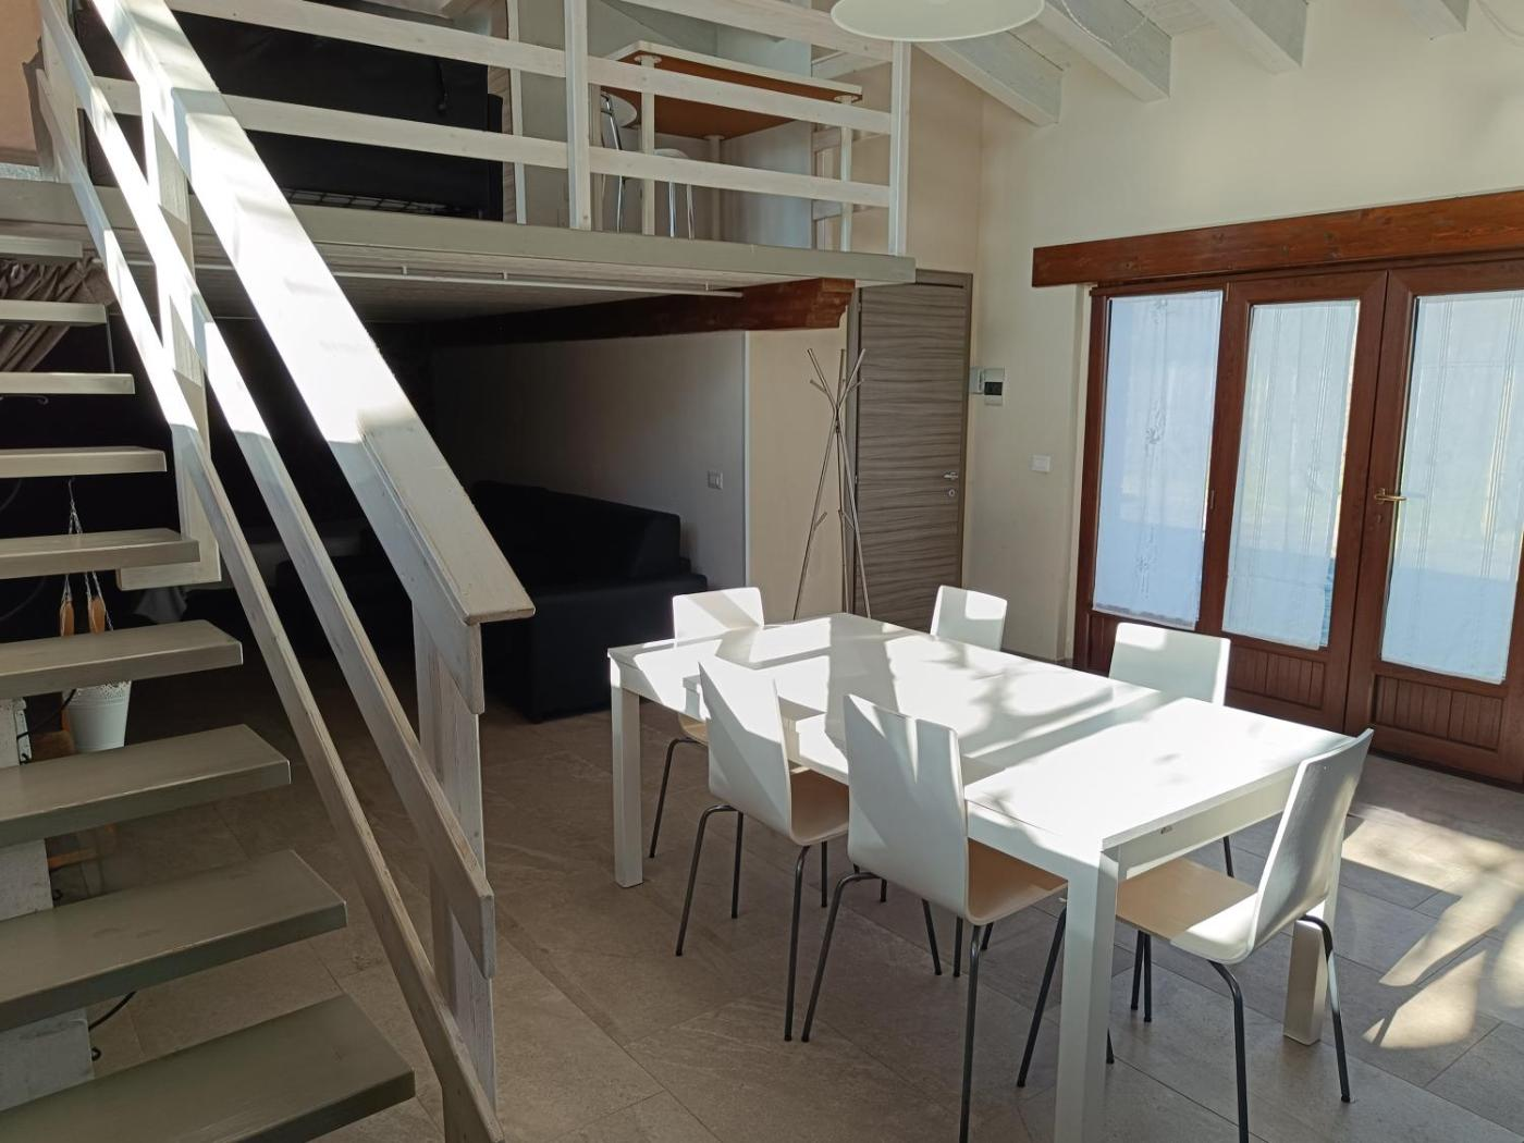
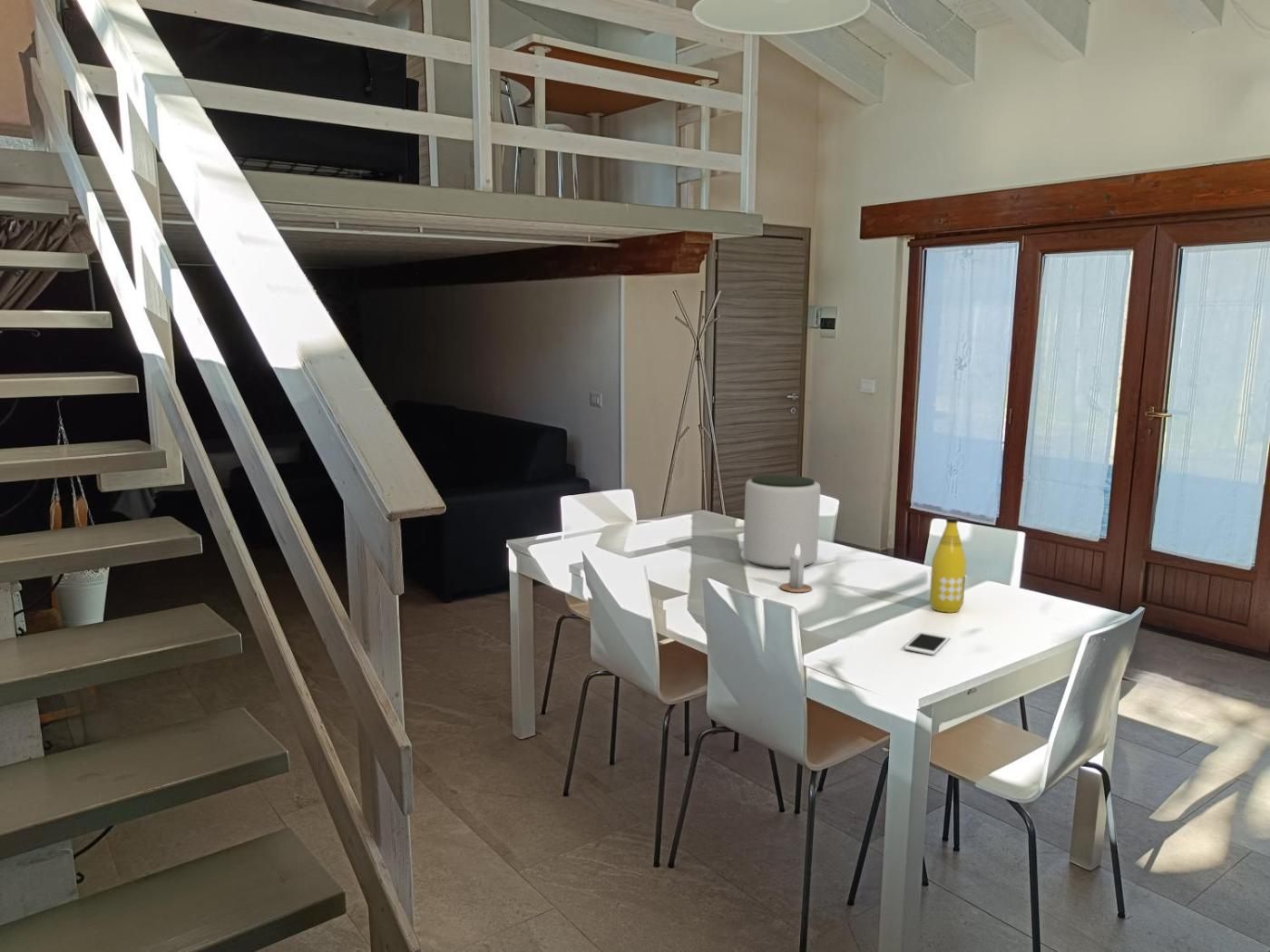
+ candle (796, 565)
+ plant pot (781, 520)
+ cell phone (927, 643)
+ bottle (949, 563)
